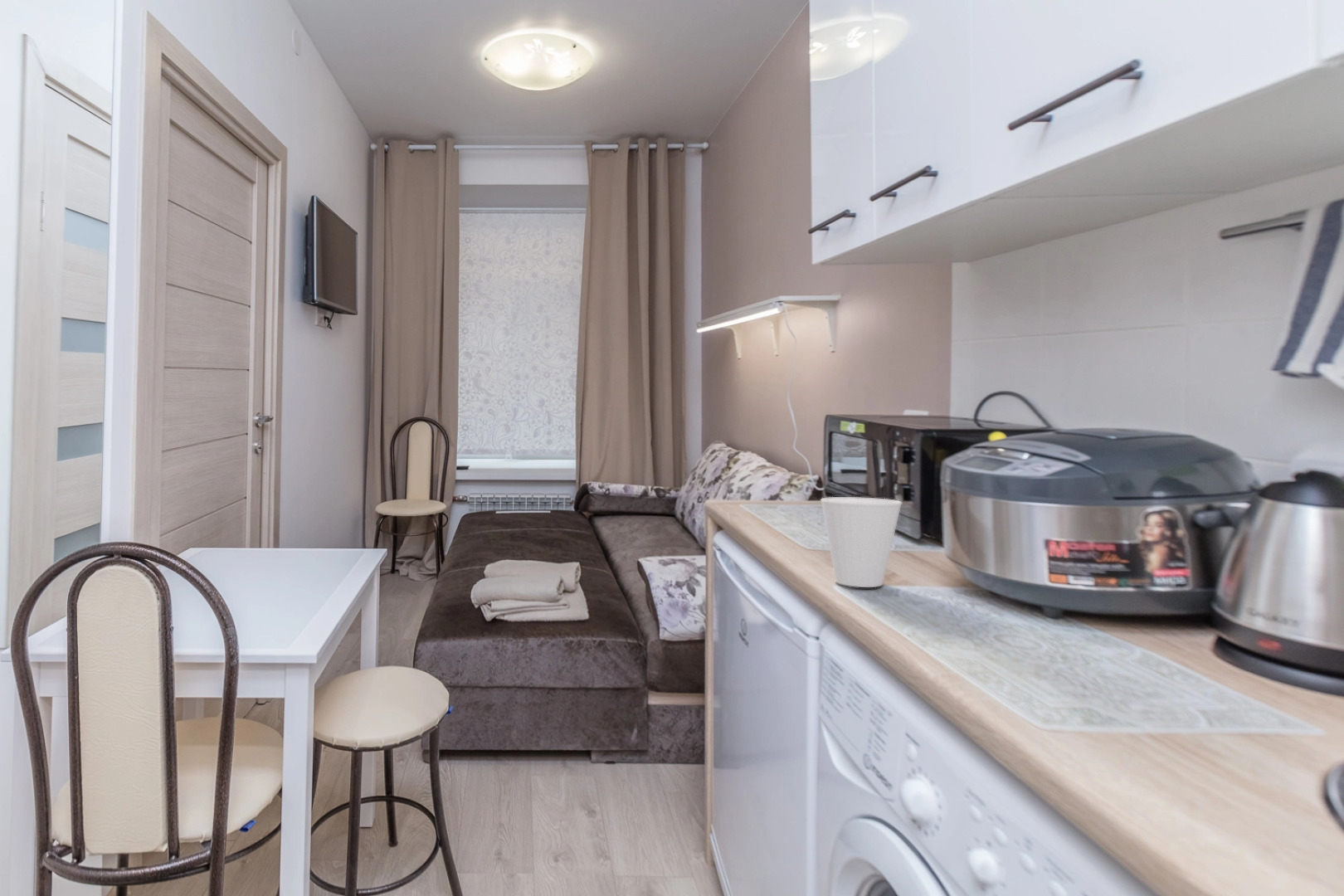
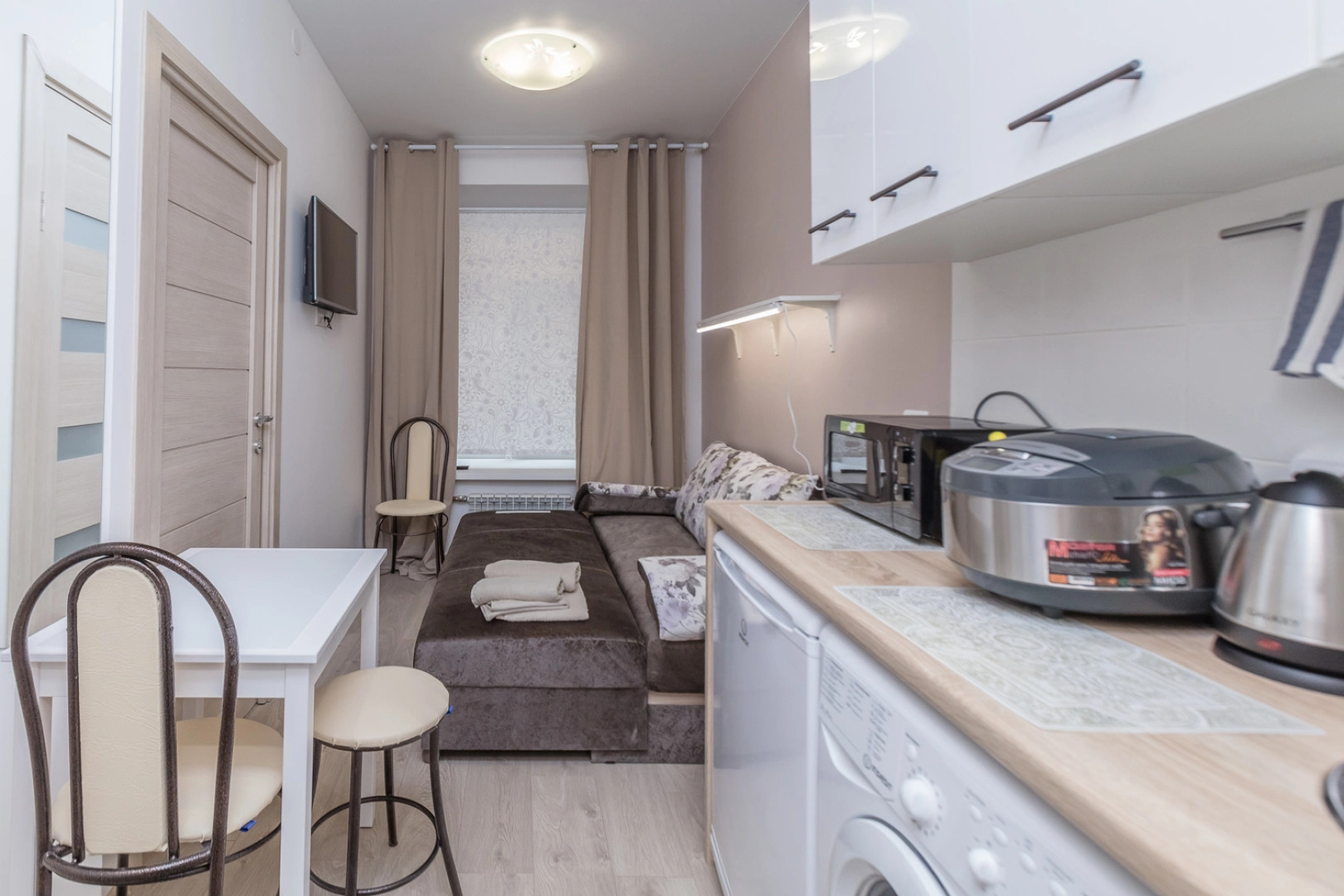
- cup (859, 541)
